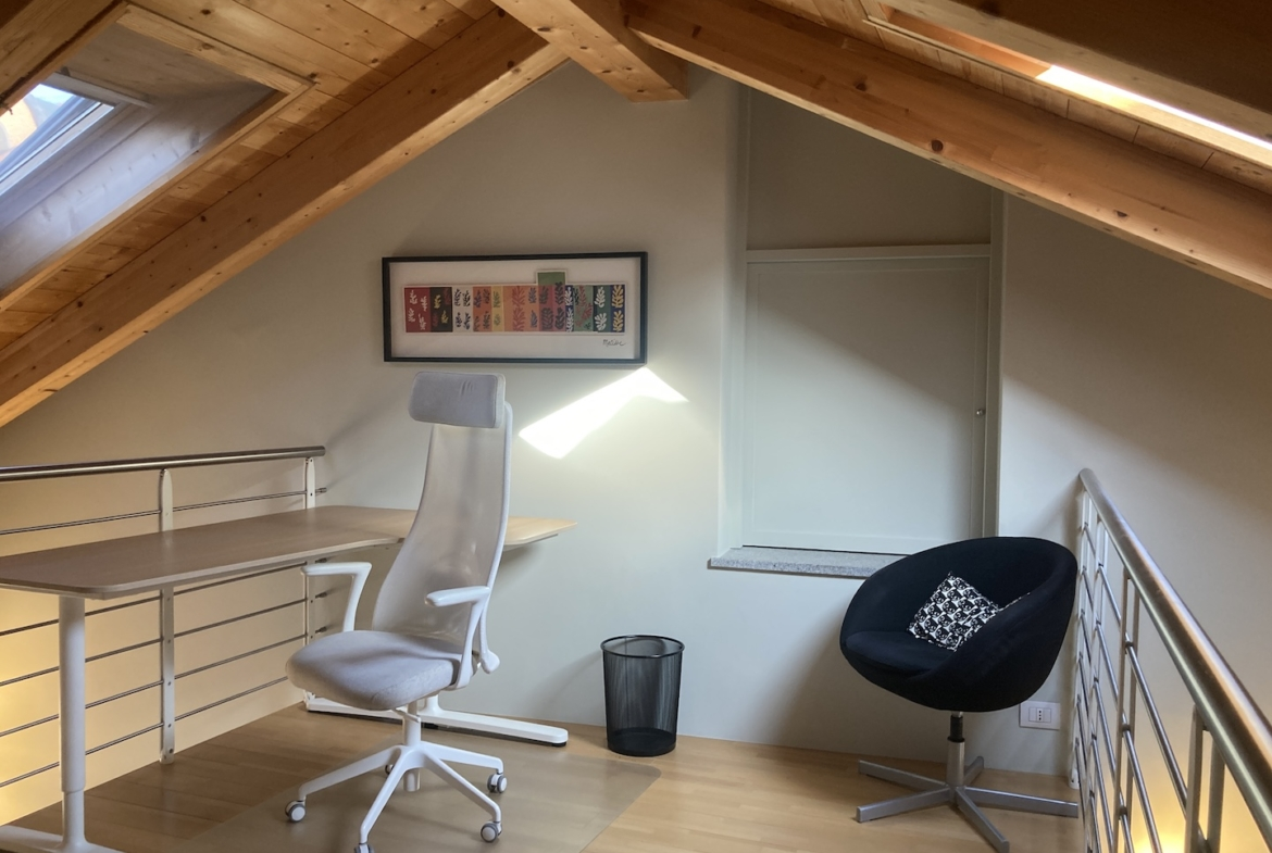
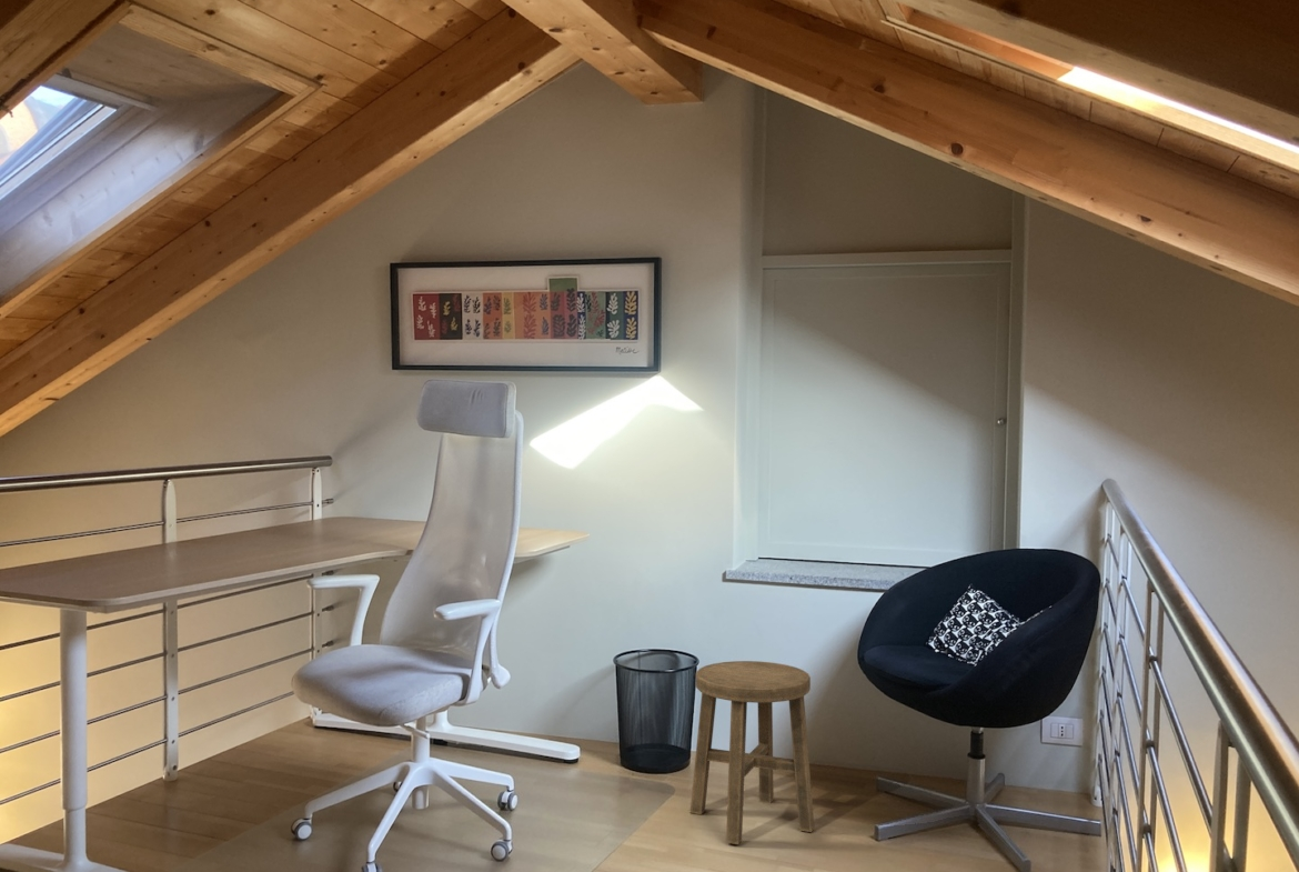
+ stool (754, 749)
